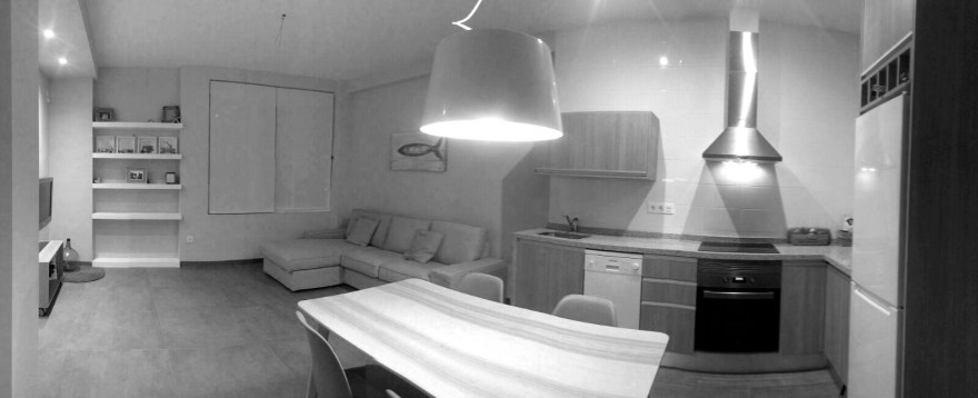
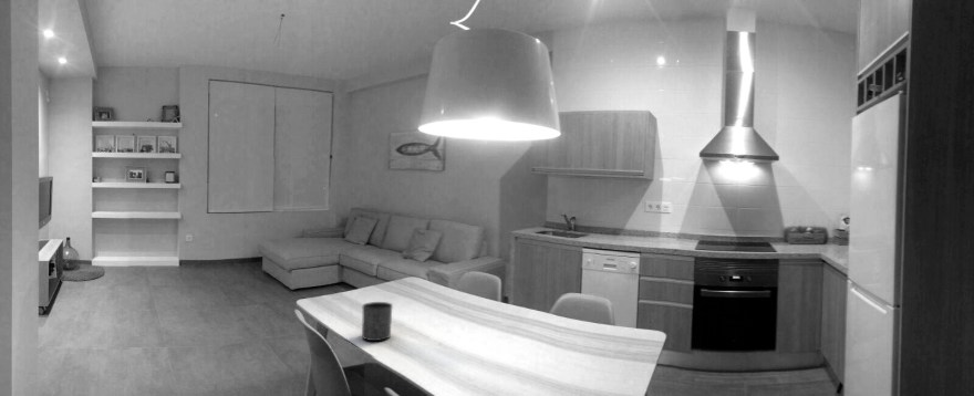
+ cup (376, 321)
